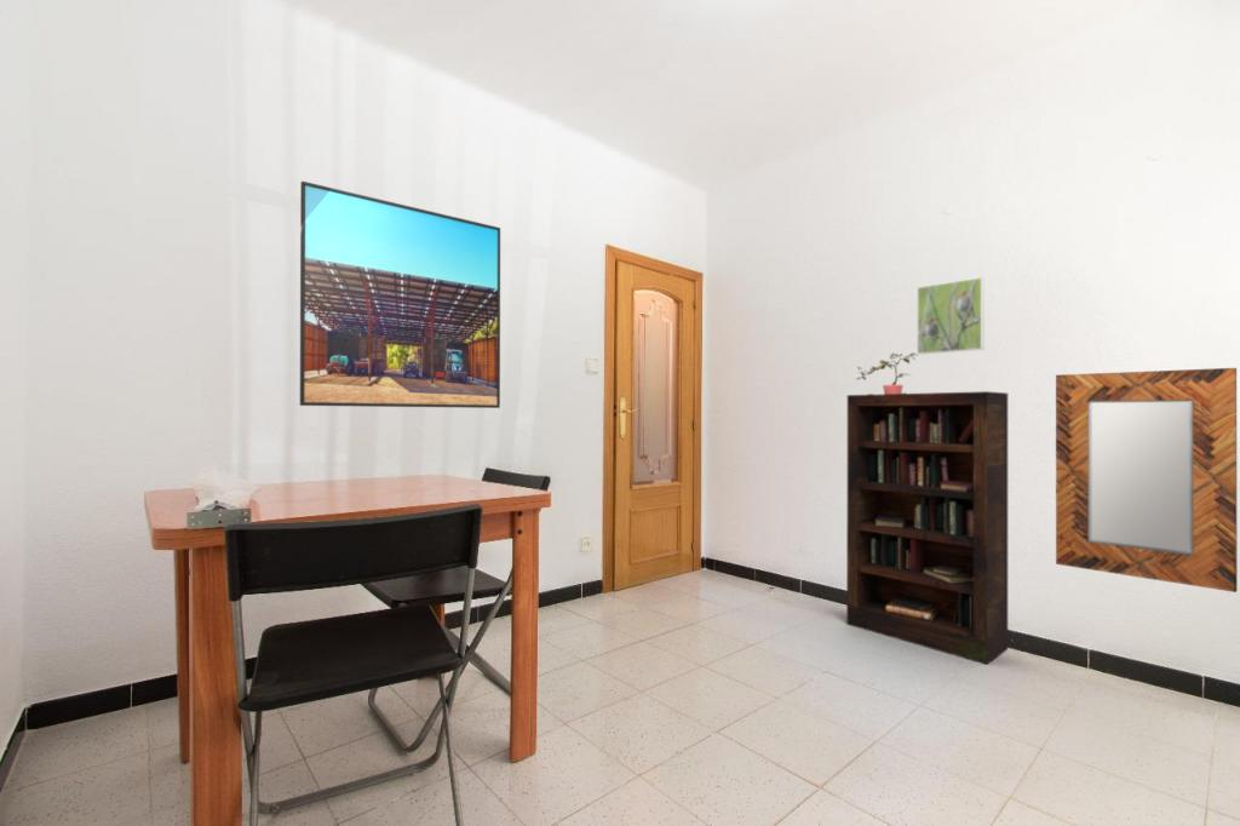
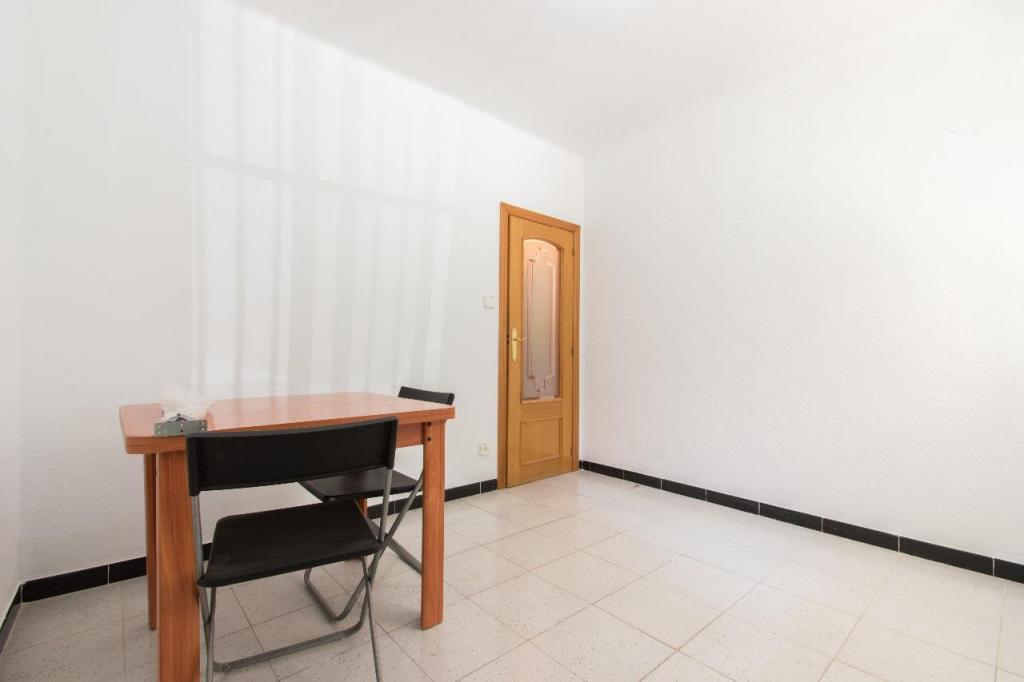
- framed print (948, 317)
- bookcase (923, 515)
- potted plant (883, 368)
- home mirror (1138, 474)
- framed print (411, 306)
